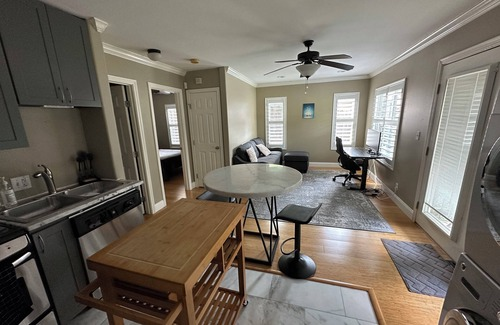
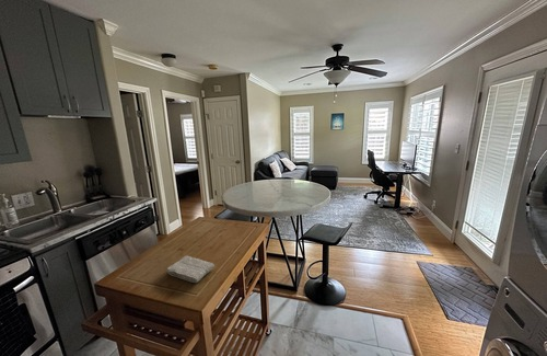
+ washcloth (190, 267)
